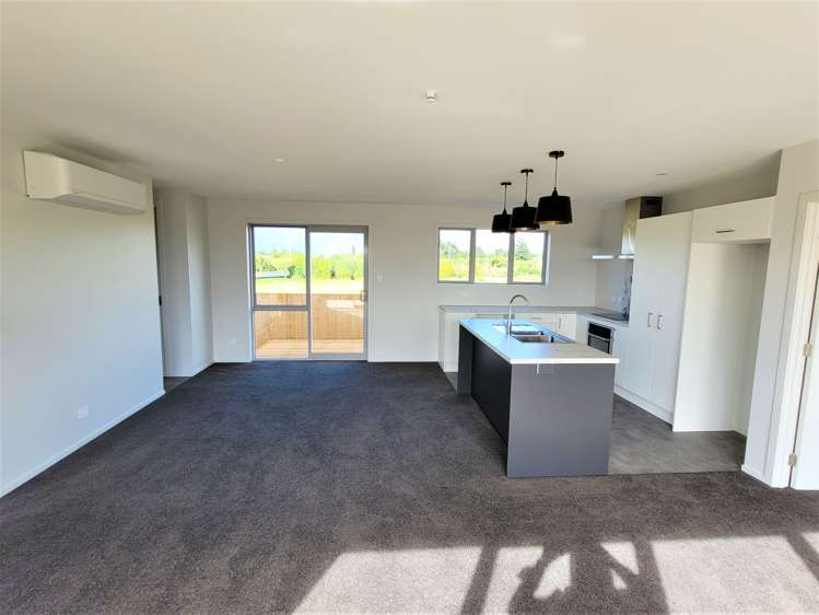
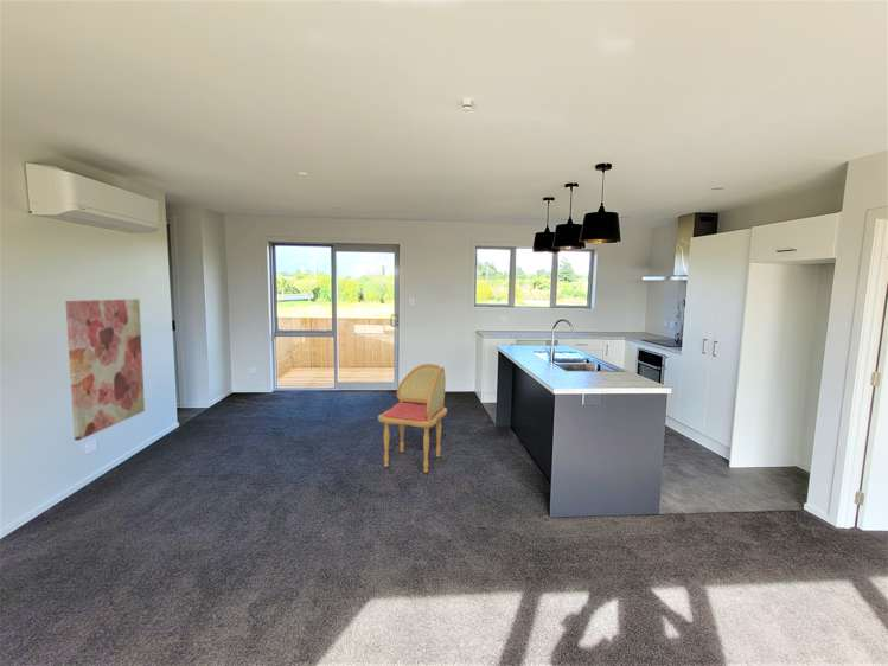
+ dining chair (414, 415)
+ wall art (109, 363)
